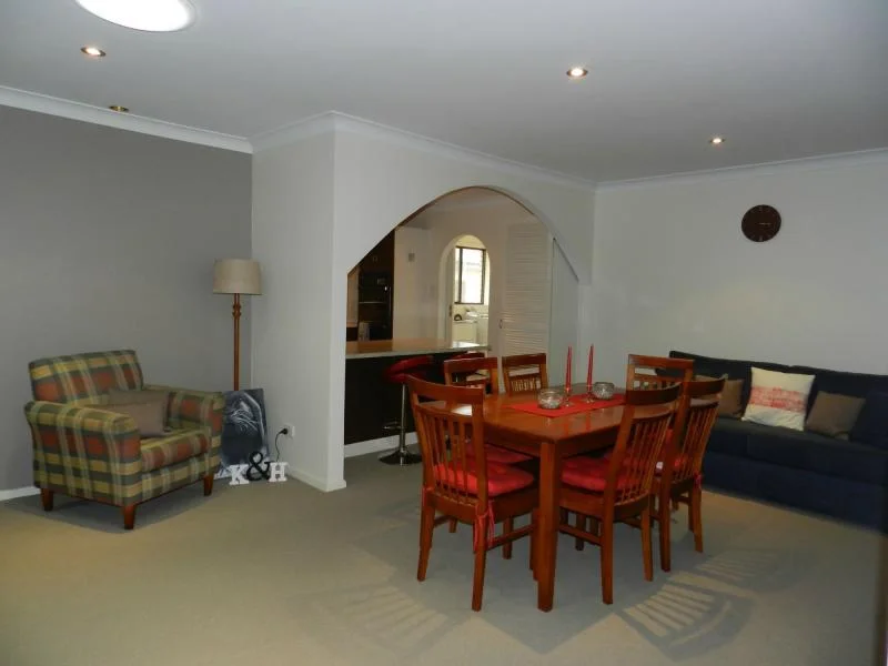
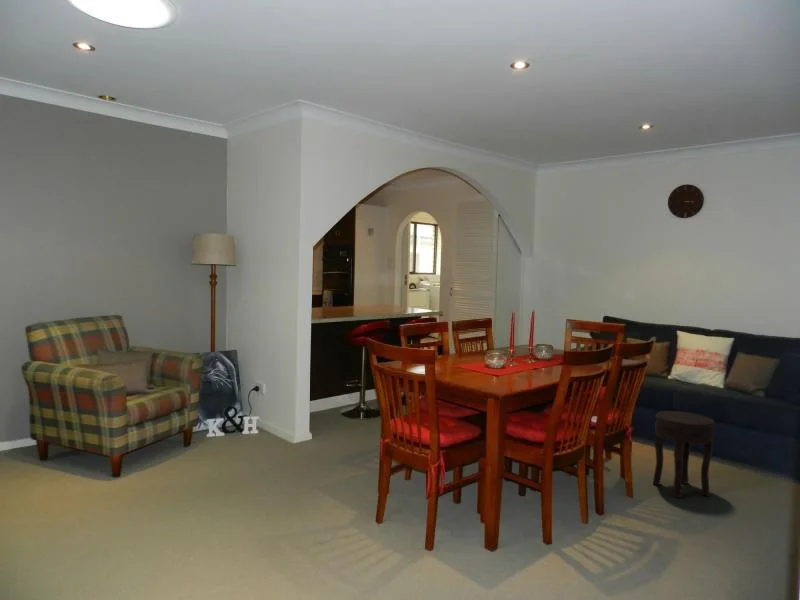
+ side table (682, 453)
